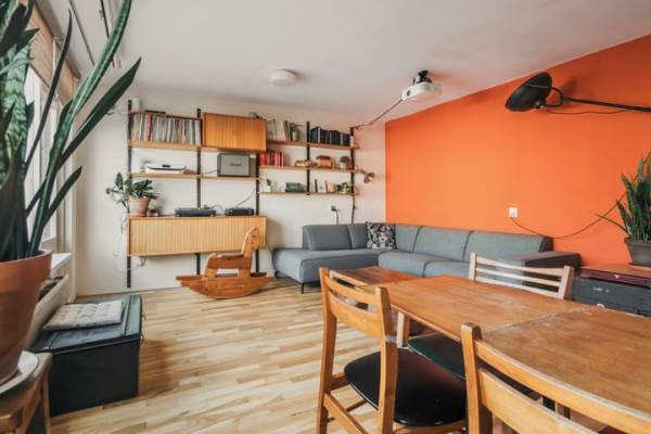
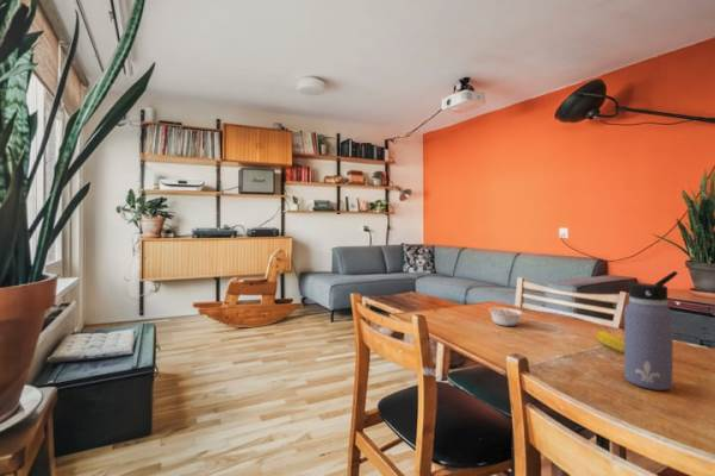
+ fruit (613, 339)
+ legume (505, 315)
+ water bottle (649, 326)
